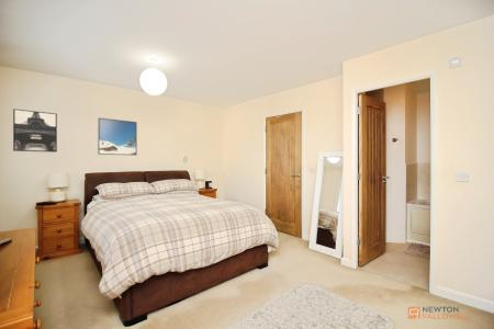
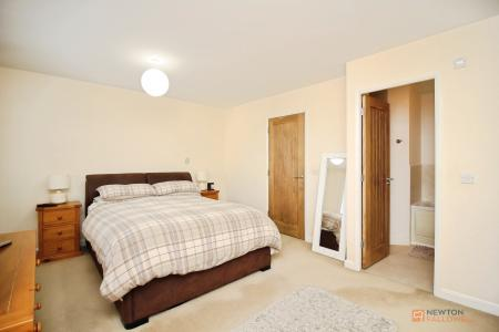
- wall art (35, 131)
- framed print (117, 137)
